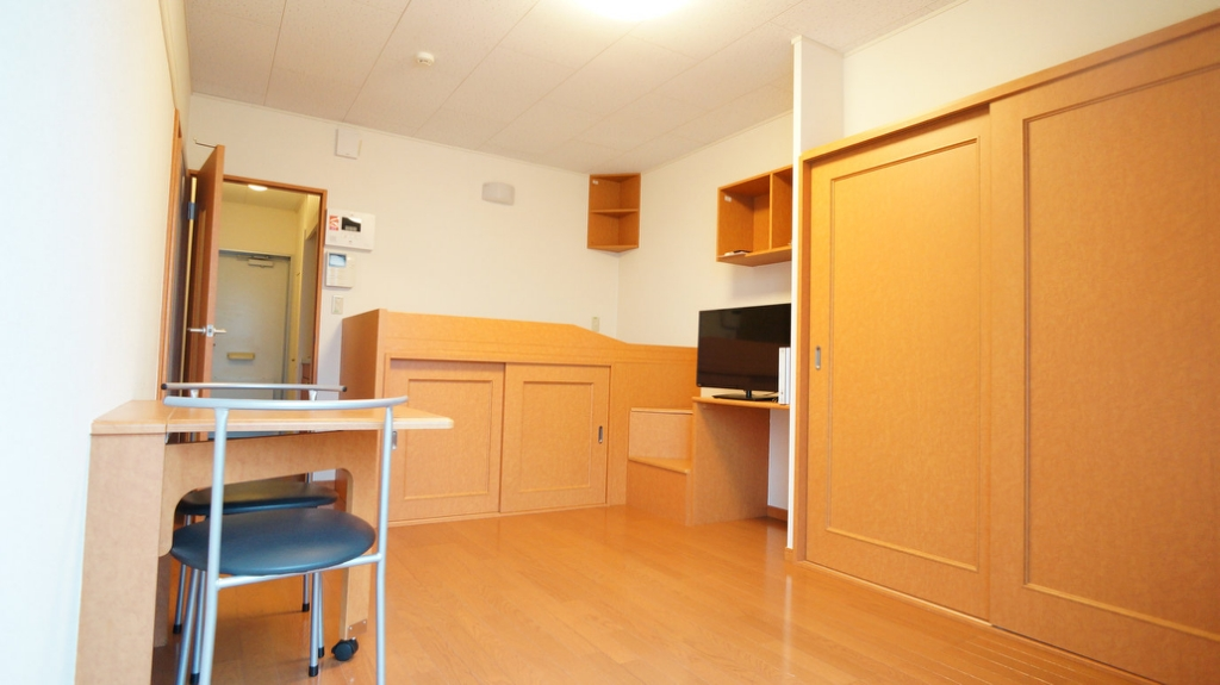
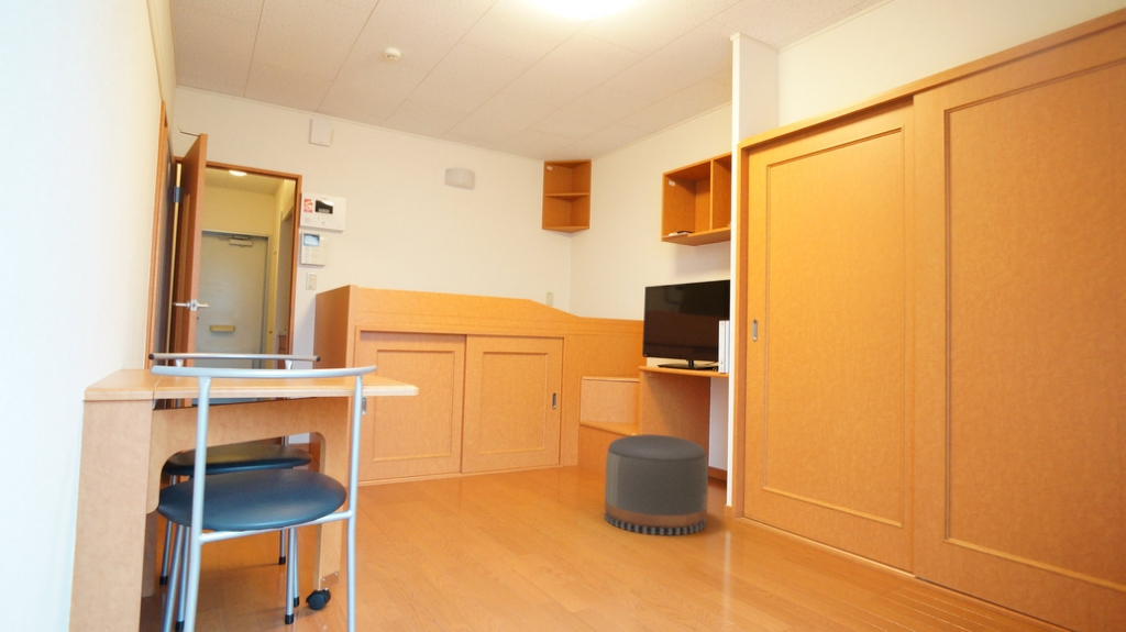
+ pouf (655, 477)
